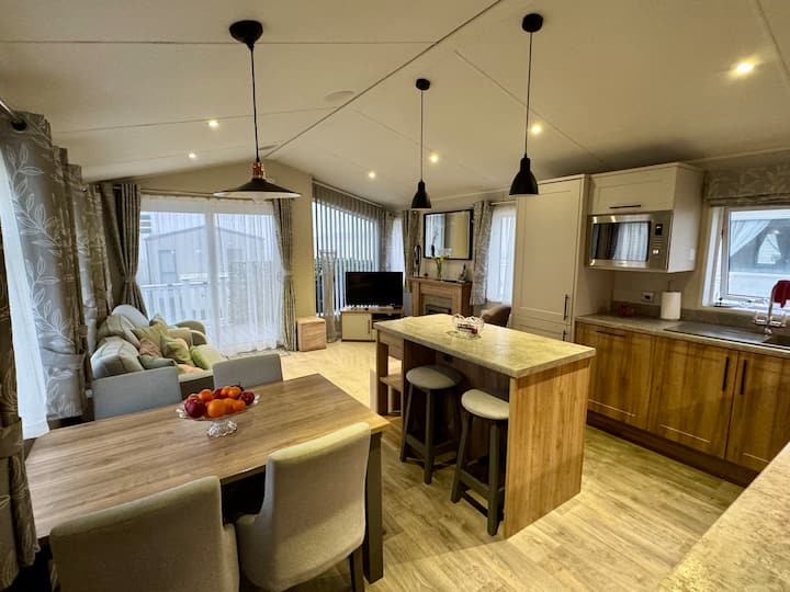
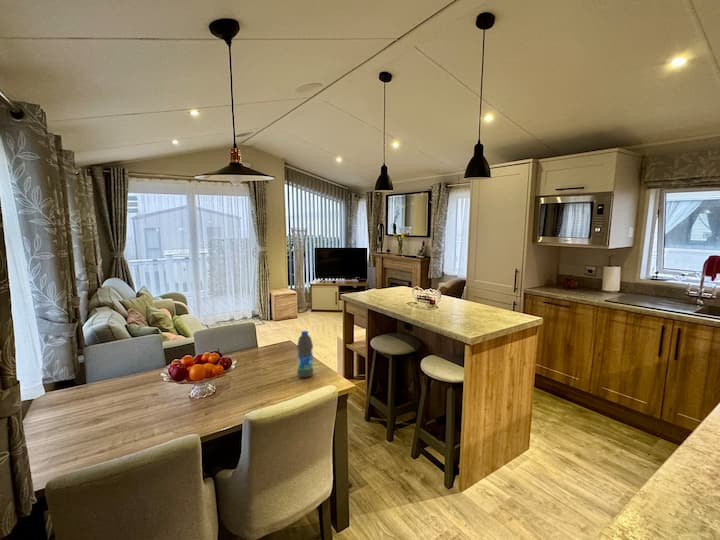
+ water bottle (305, 353)
